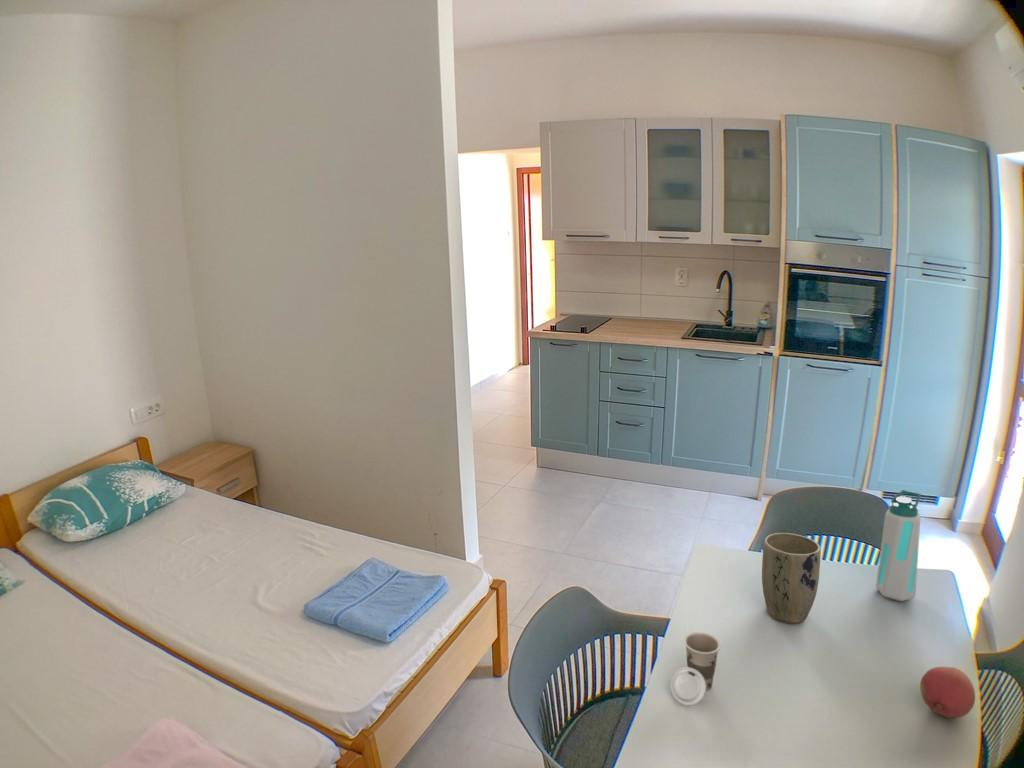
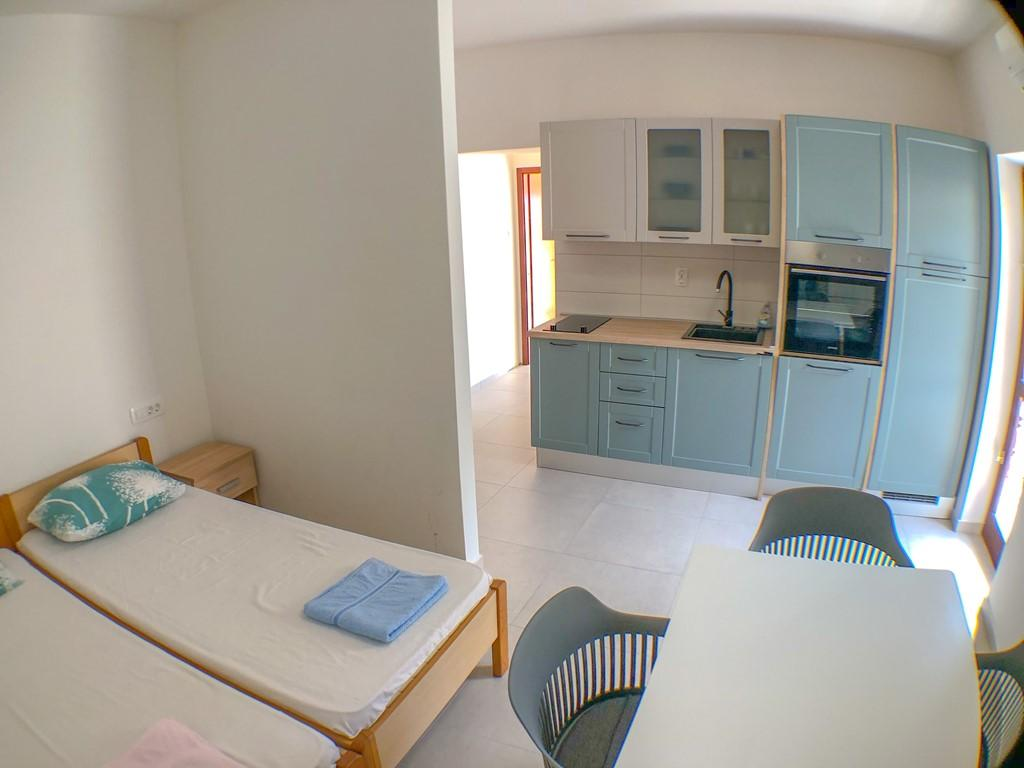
- fruit (947, 691)
- cup (696, 669)
- plant pot (789, 578)
- water bottle (900, 545)
